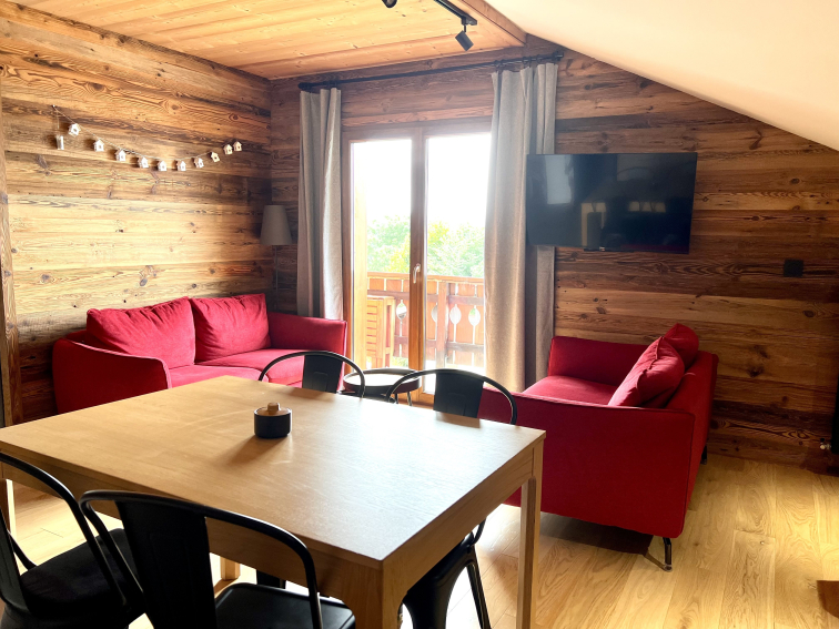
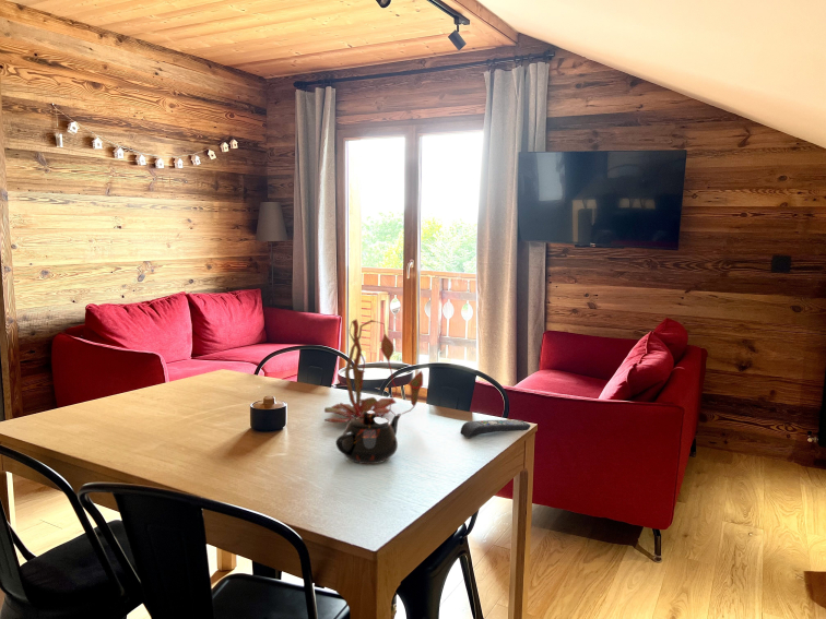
+ remote control (495, 426)
+ plant (364, 367)
+ teapot (370, 433)
